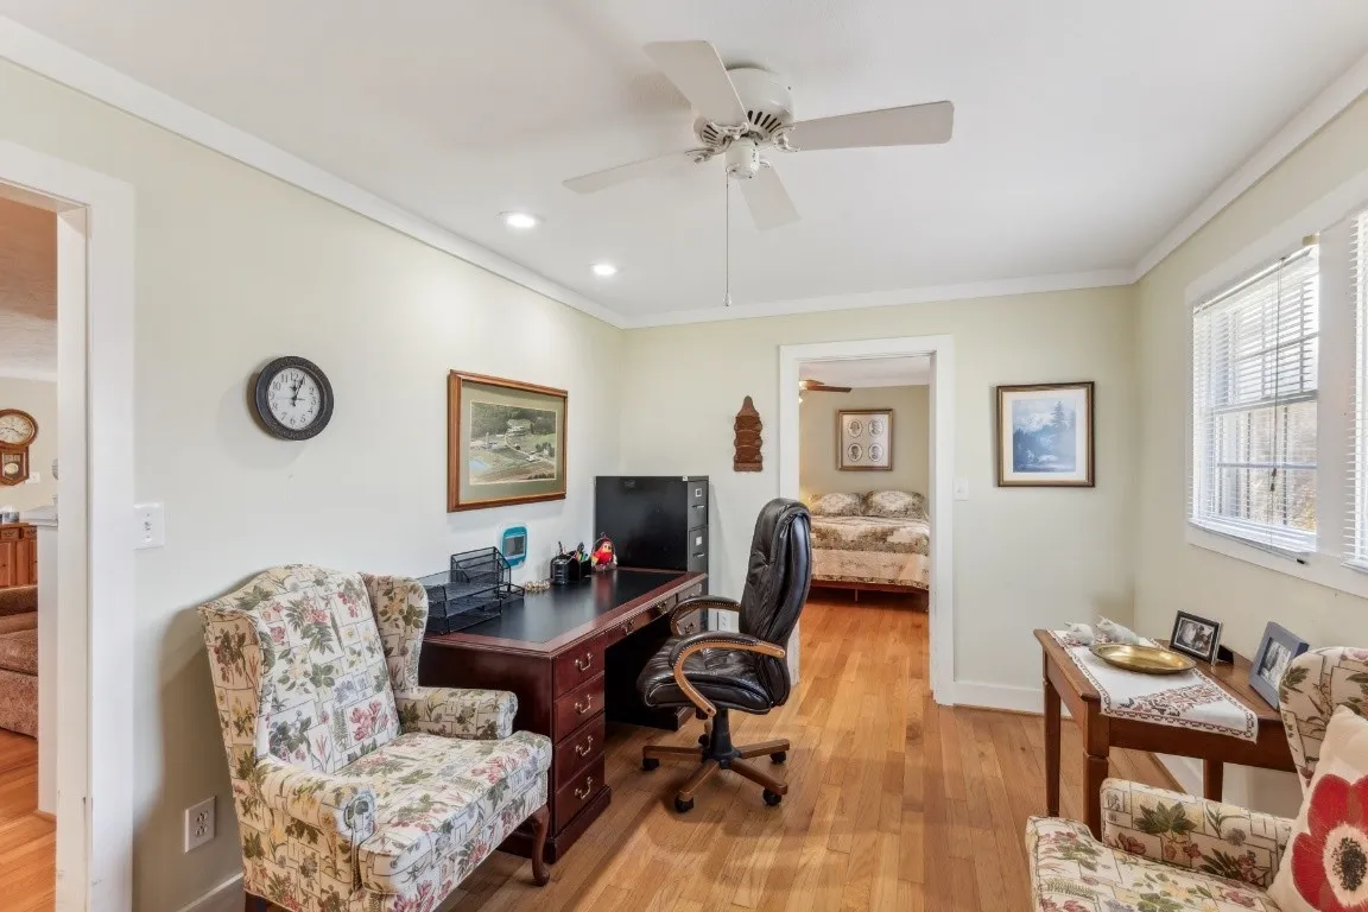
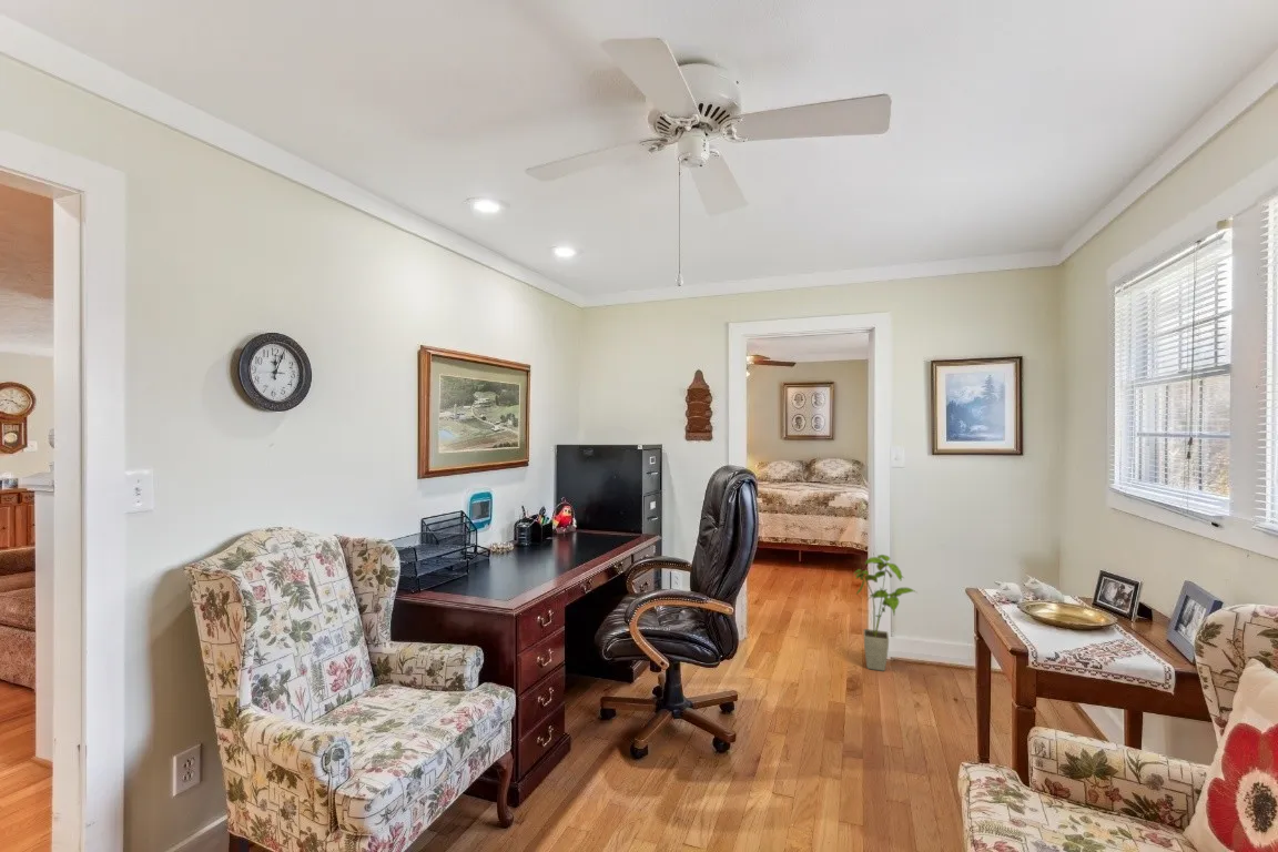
+ house plant (884, 611)
